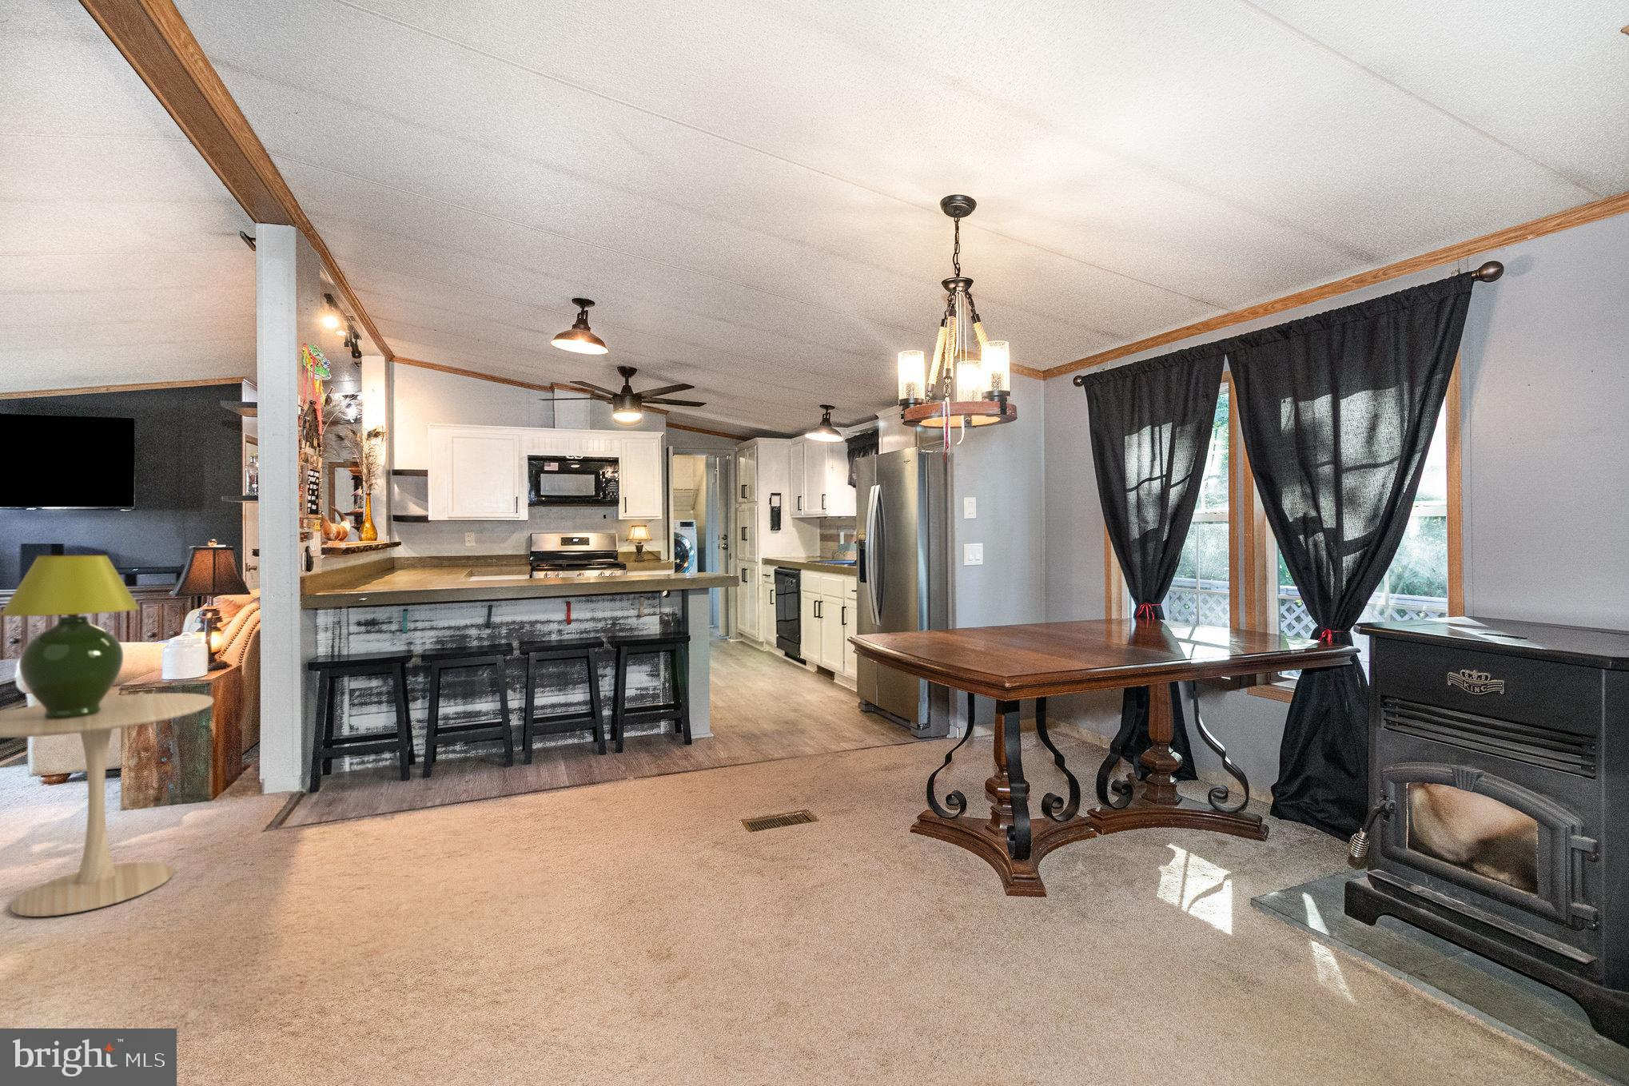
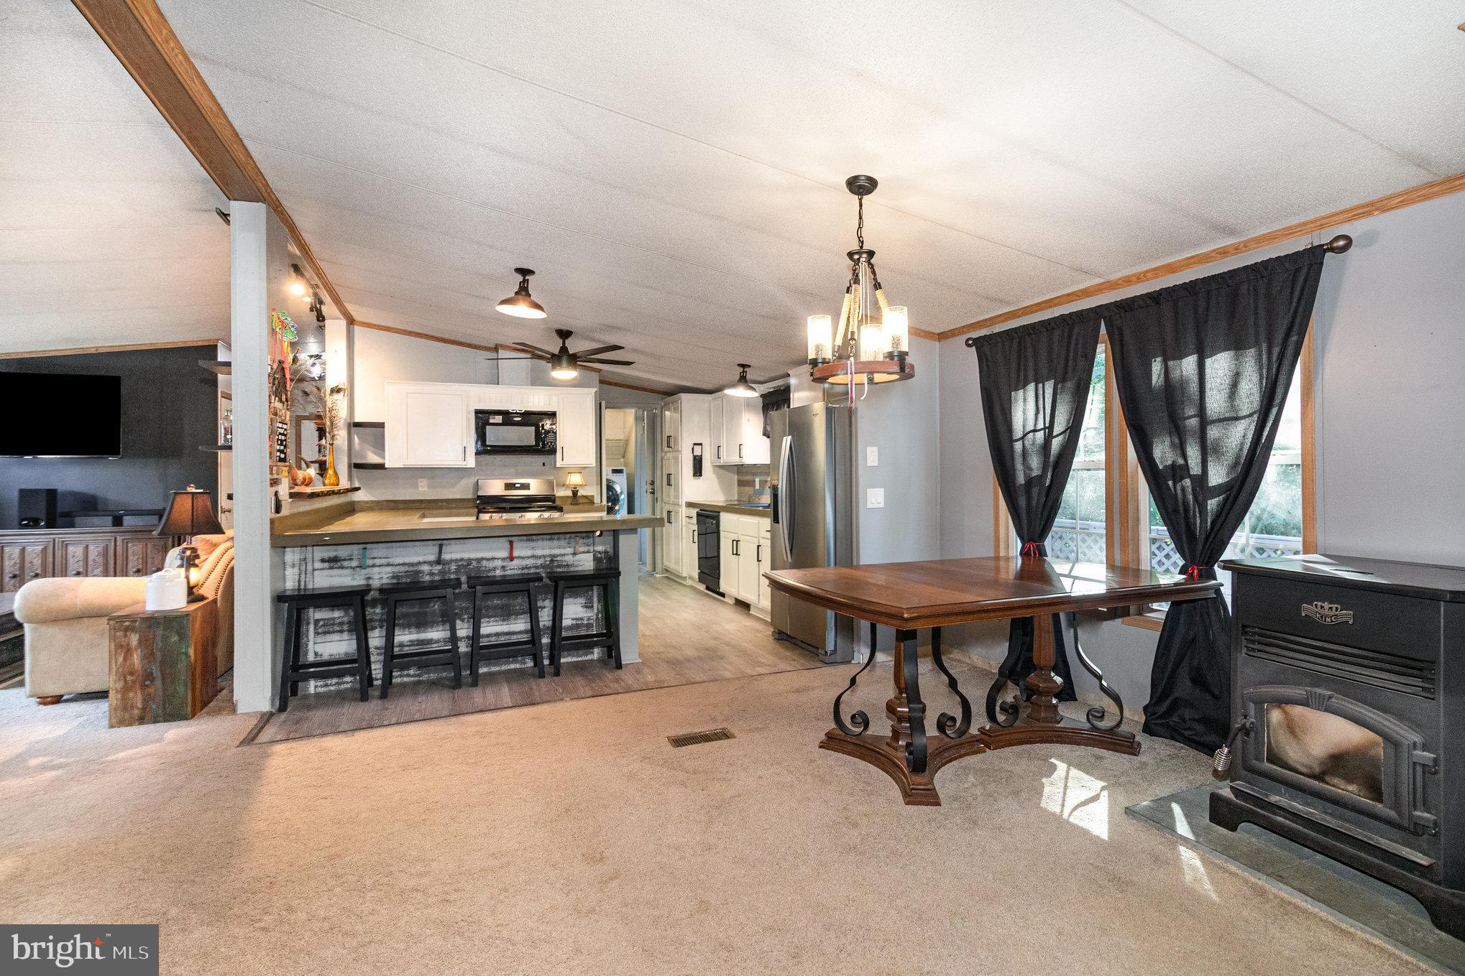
- side table (96, 799)
- table lamp (73, 634)
